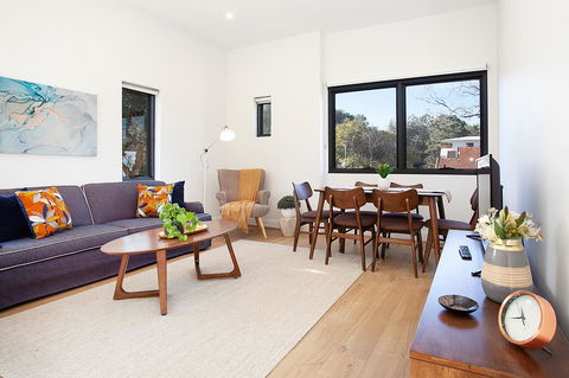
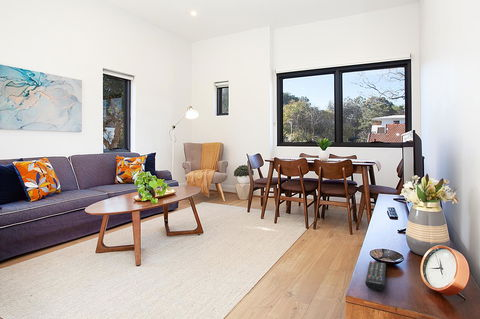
+ remote control (376, 274)
